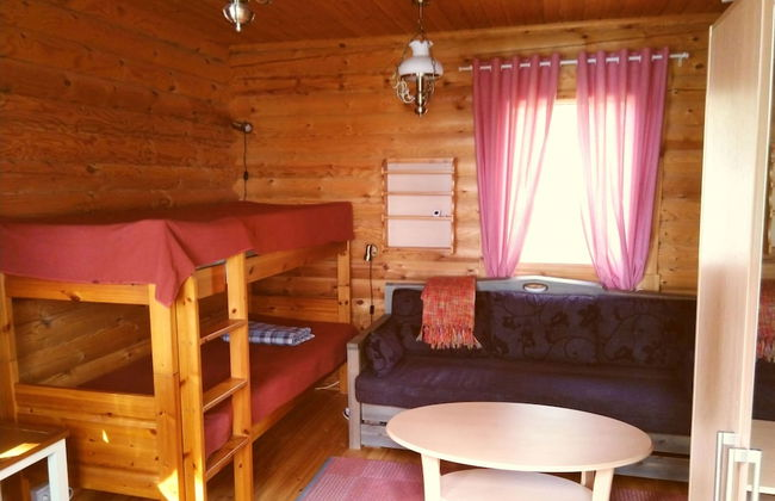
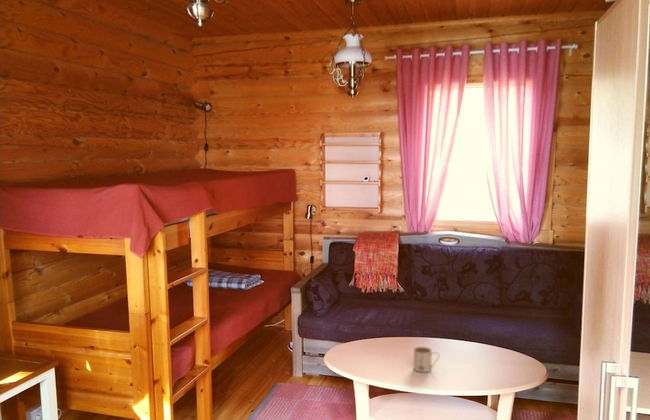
+ mug (426, 359)
